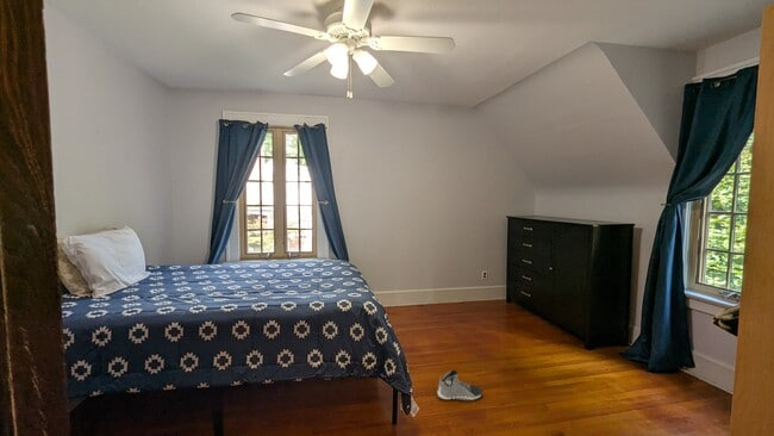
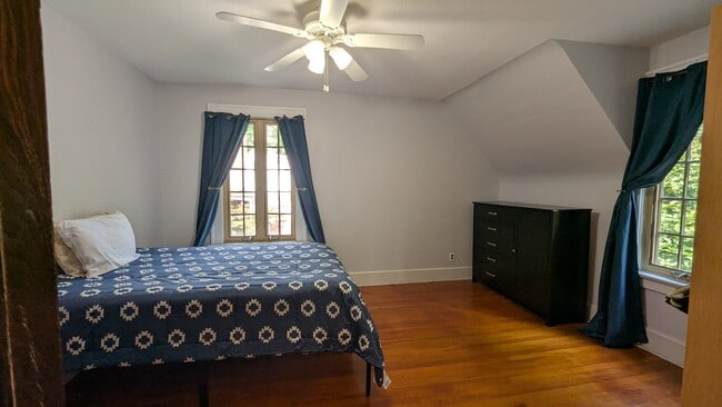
- sneaker (460, 384)
